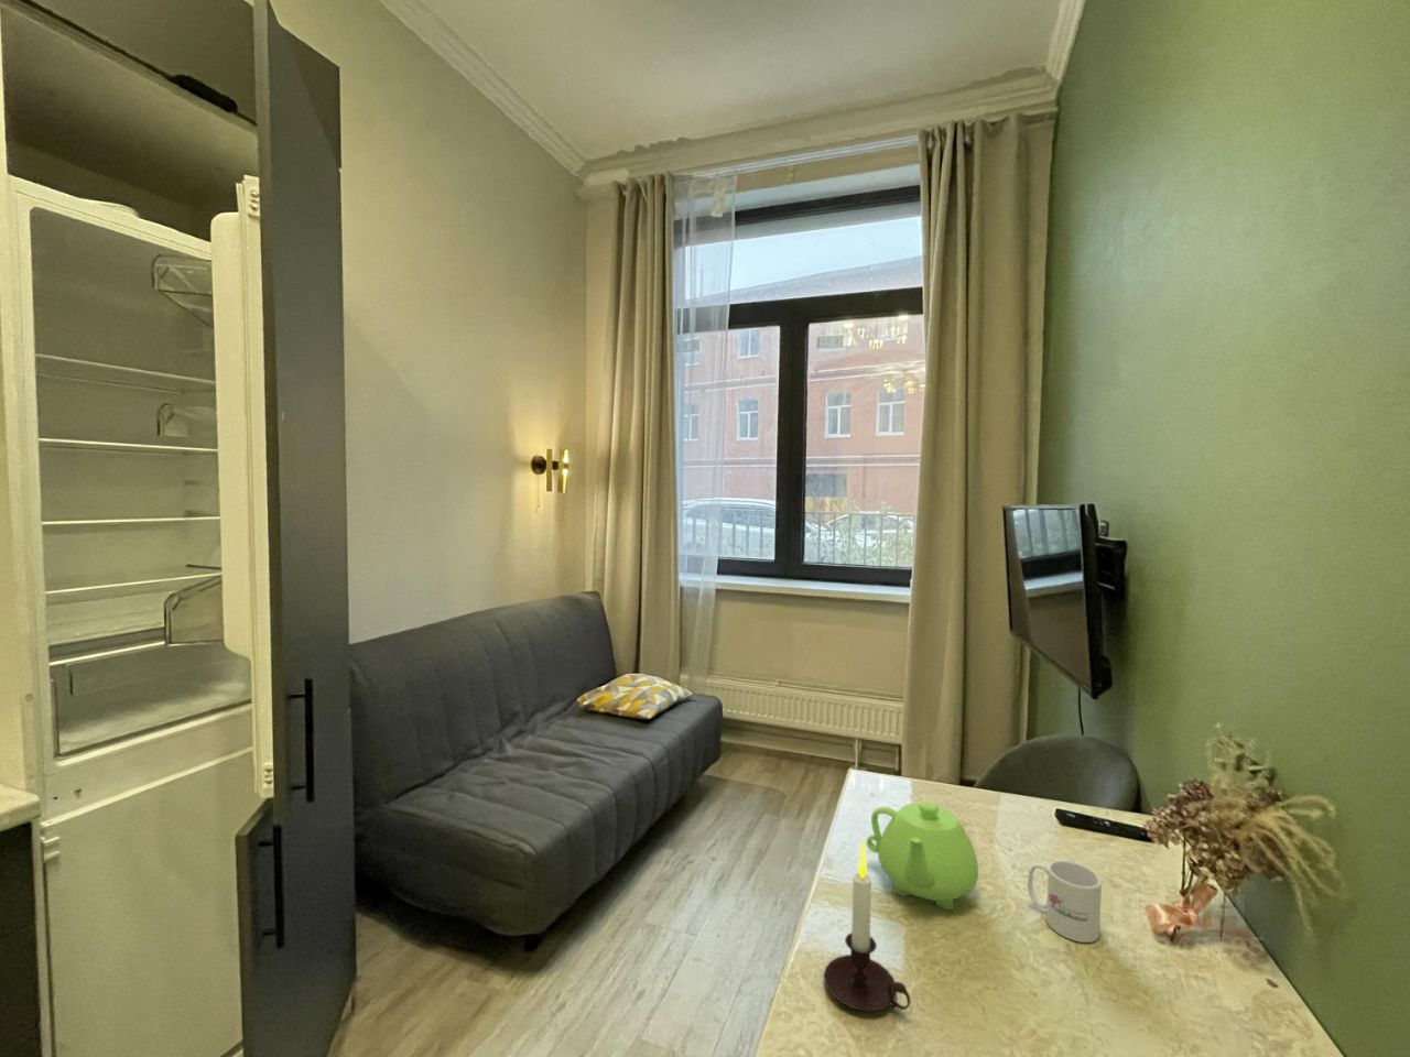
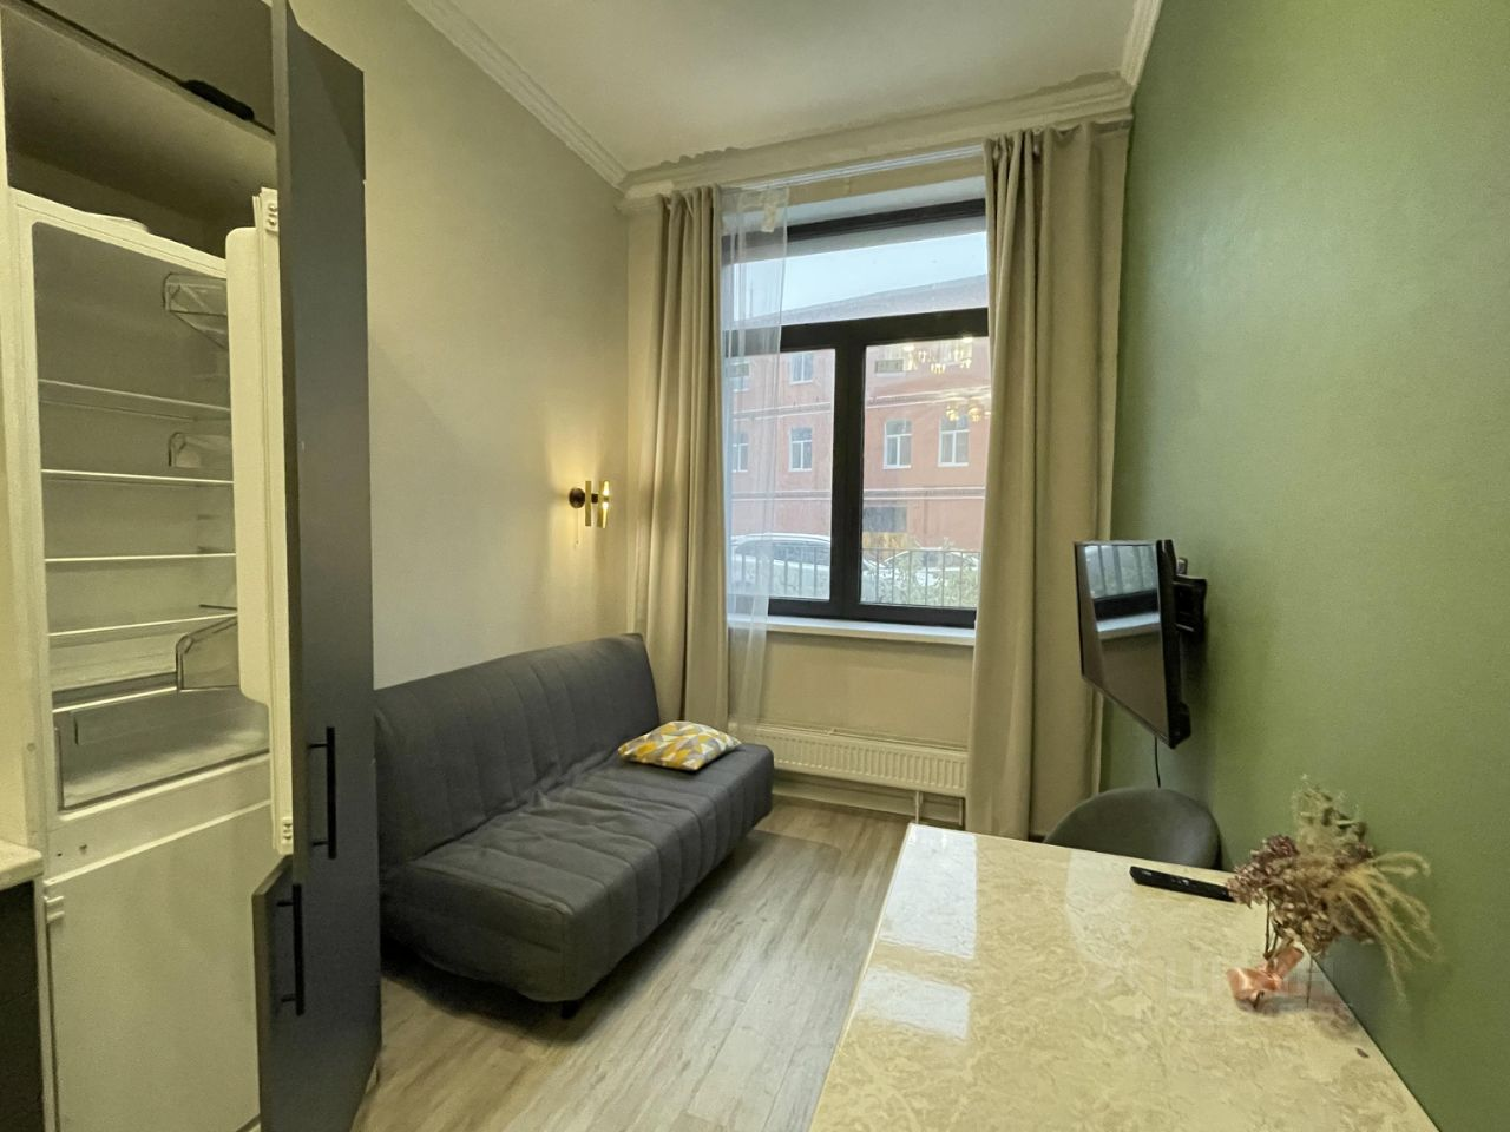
- teapot (917, 849)
- mug (1061, 894)
- candle (869, 919)
